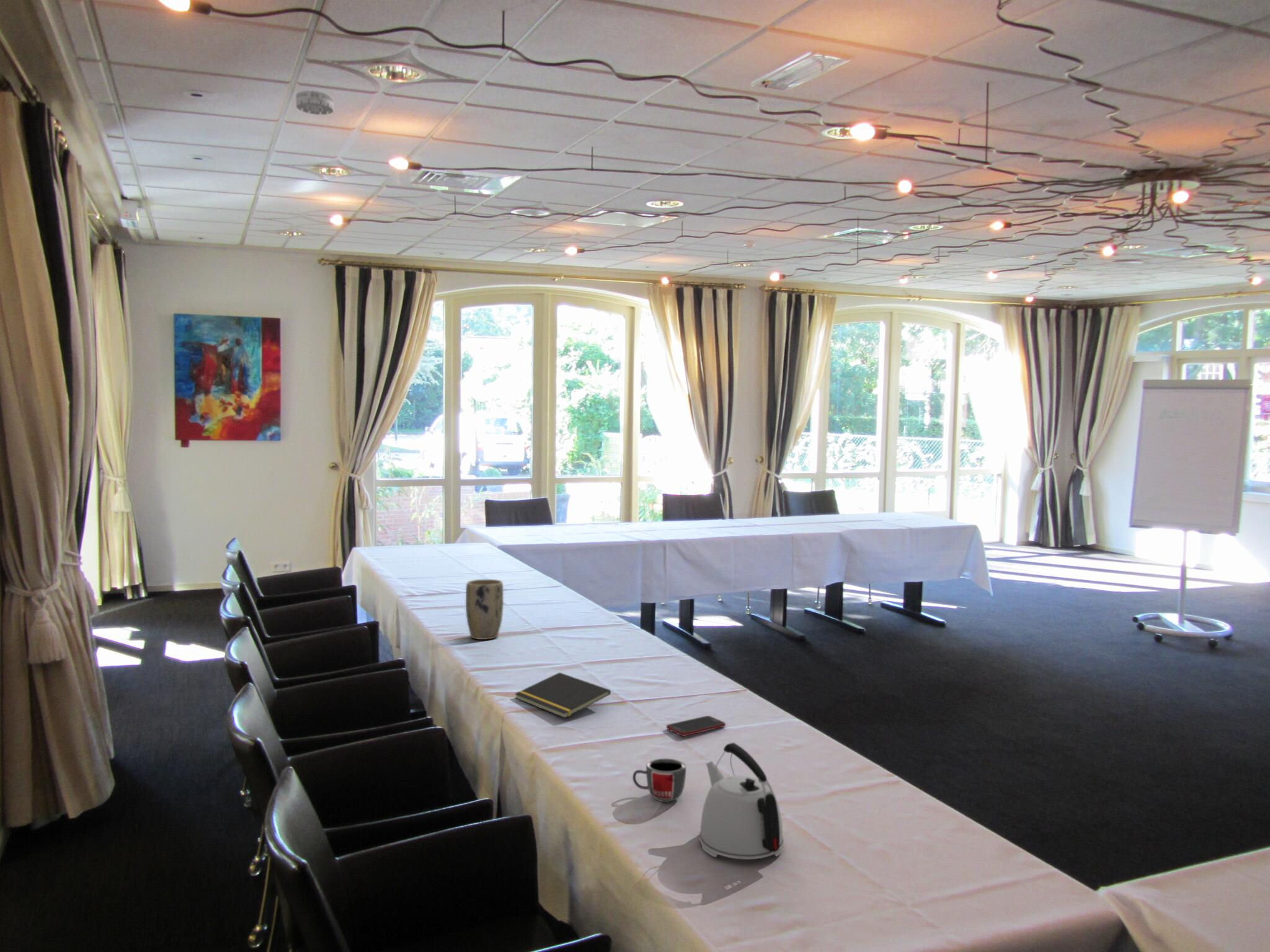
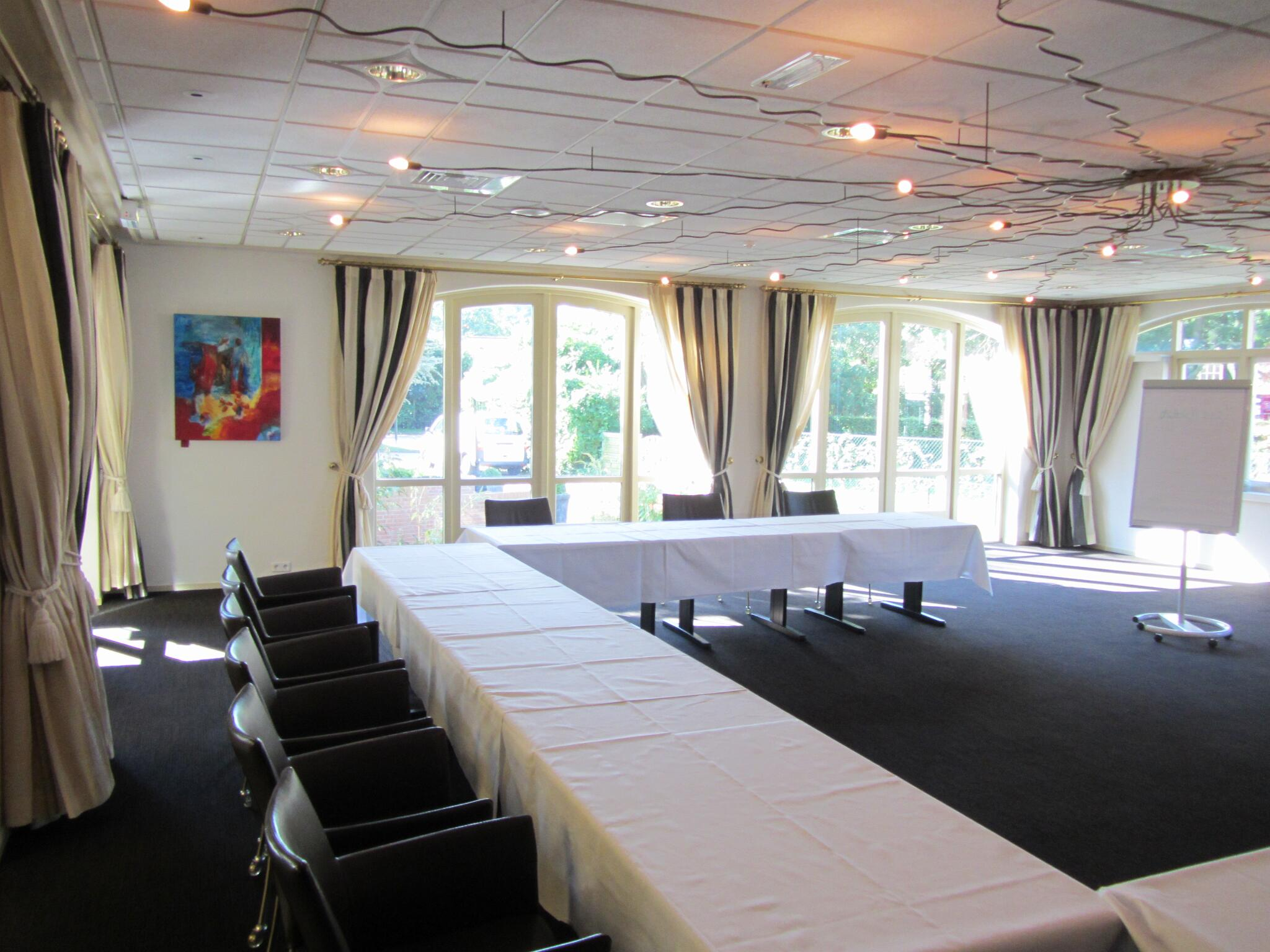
- notepad (562, 694)
- kettle (740, 795)
- smoke detector (314, 102)
- plant pot (484, 609)
- mug (659, 780)
- cell phone (696, 726)
